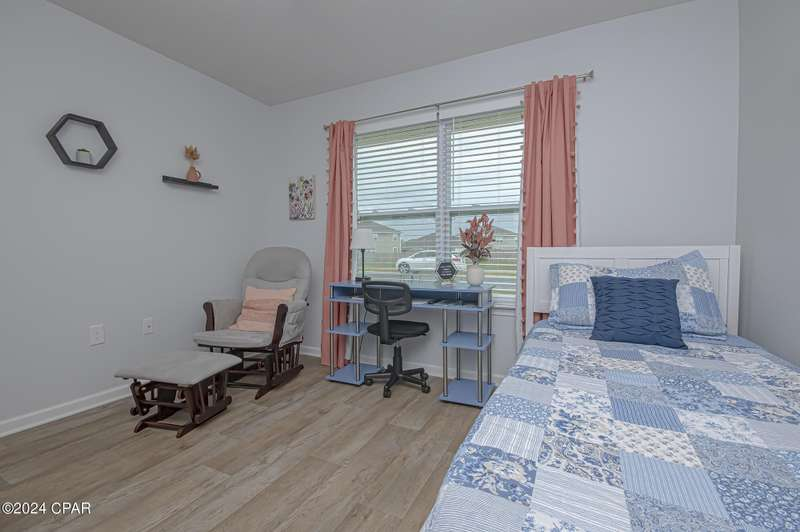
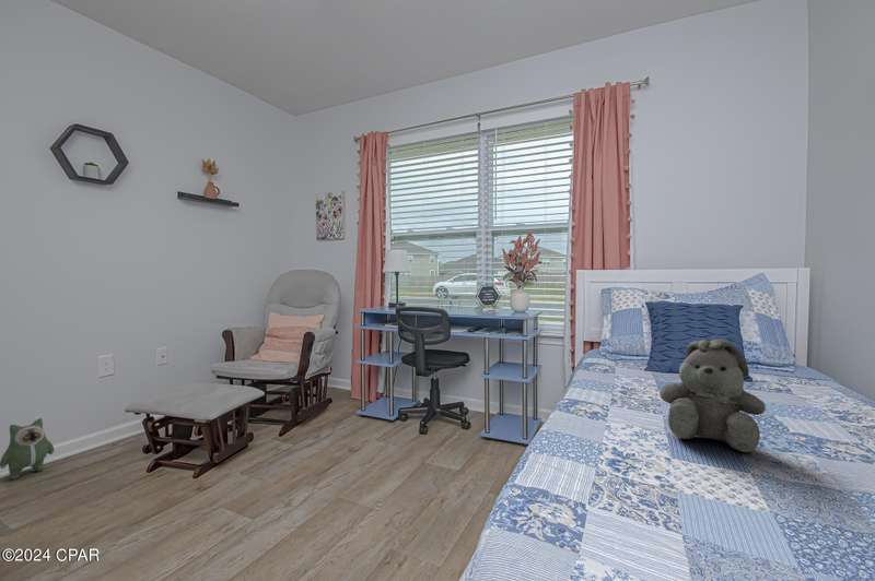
+ plush toy (27, 448)
+ teddy bear (709, 389)
